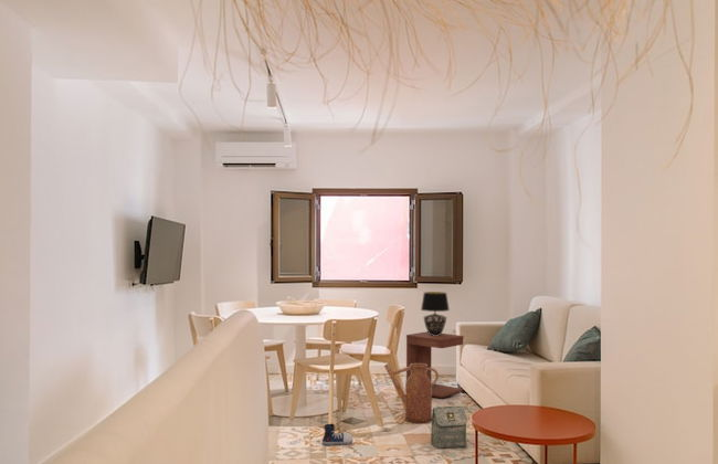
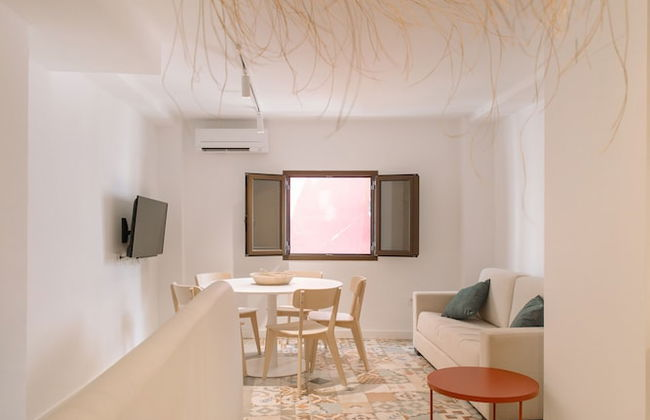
- watering can (411, 391)
- table lamp (434, 313)
- shoe (337, 433)
- bag (448, 425)
- side table (430, 363)
